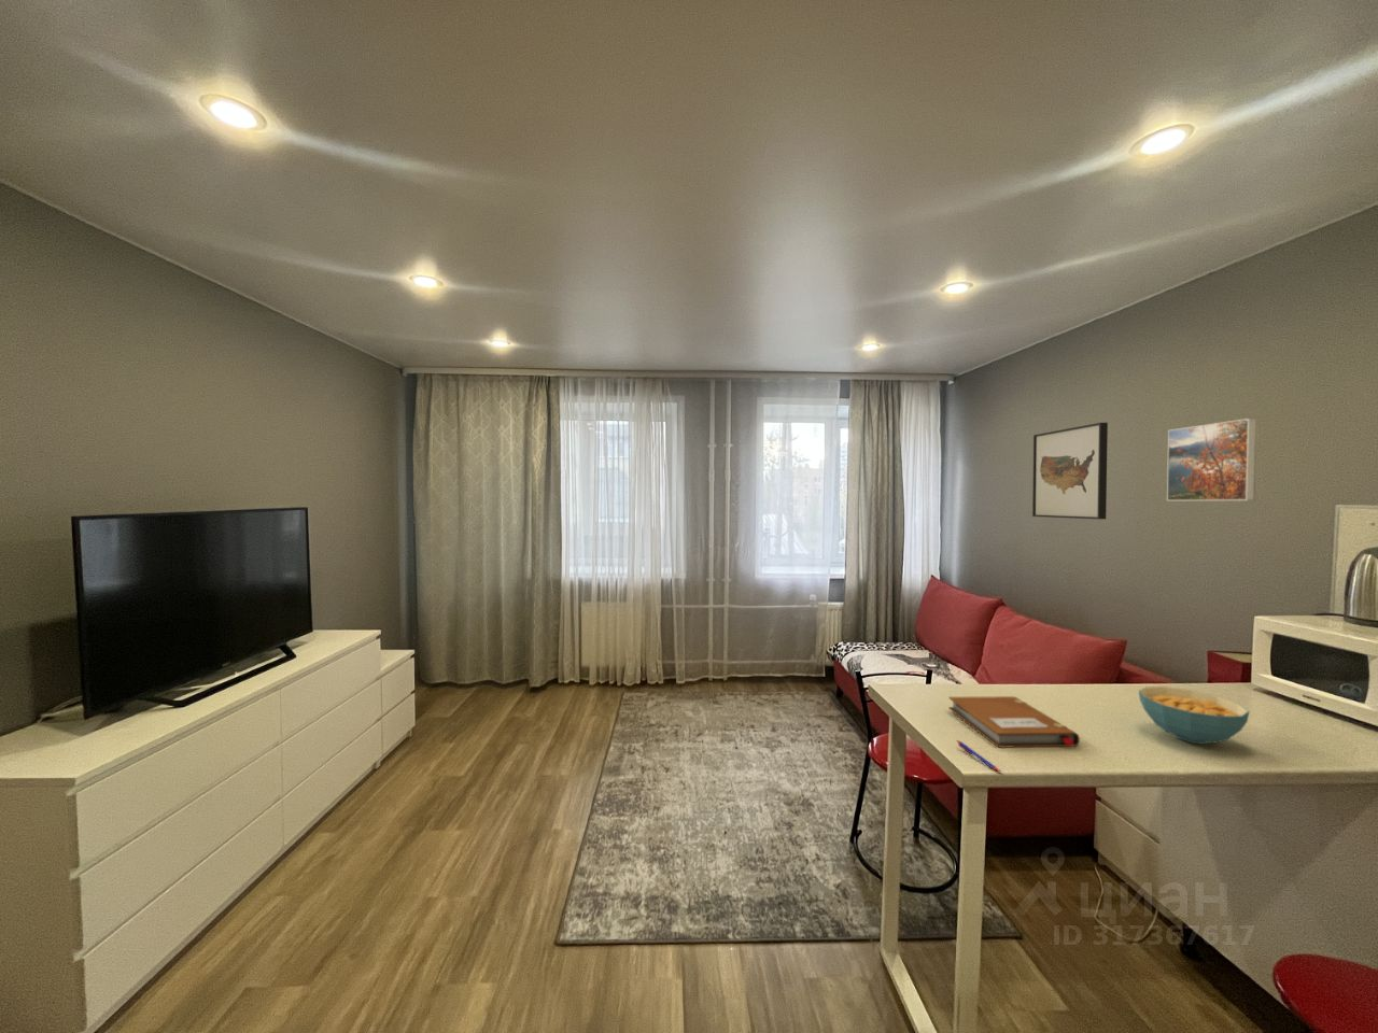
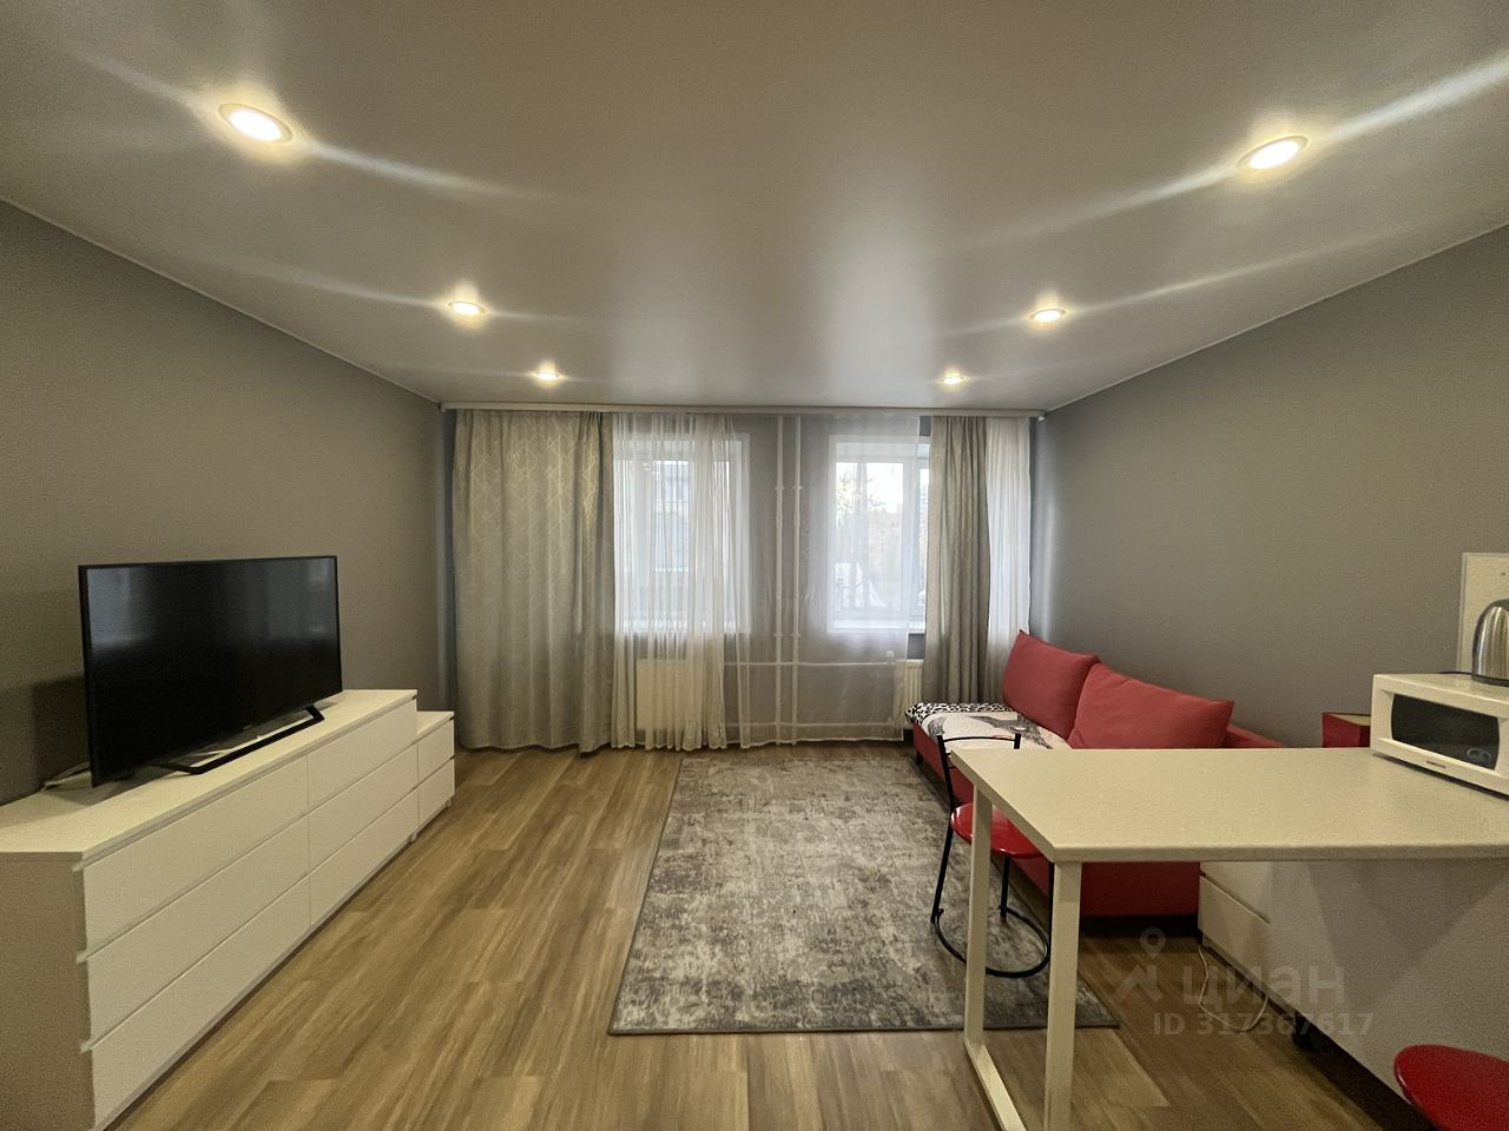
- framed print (1208, 462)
- notebook (1010, 719)
- cereal bowl (1189, 718)
- wall art (1066, 473)
- pen (978, 755)
